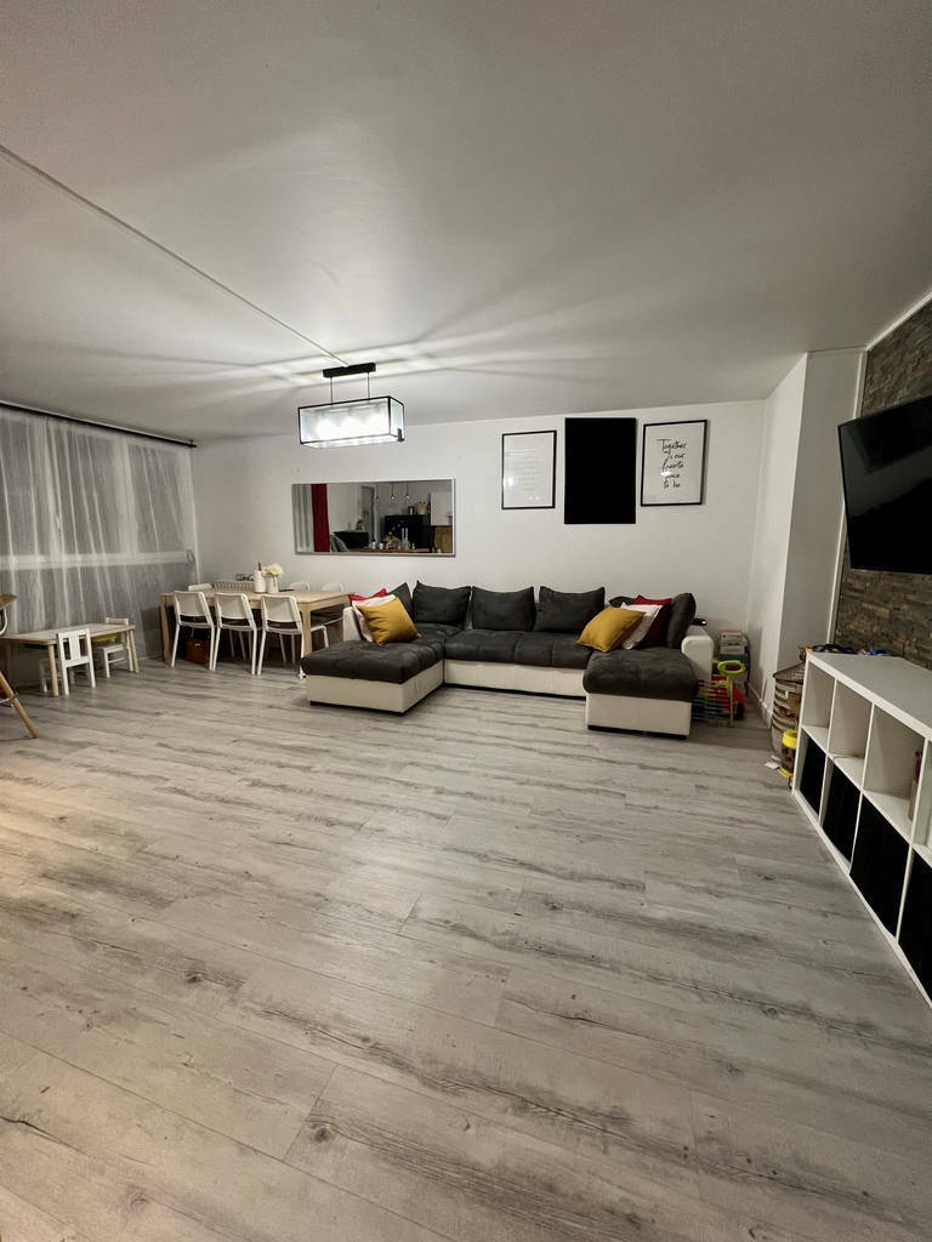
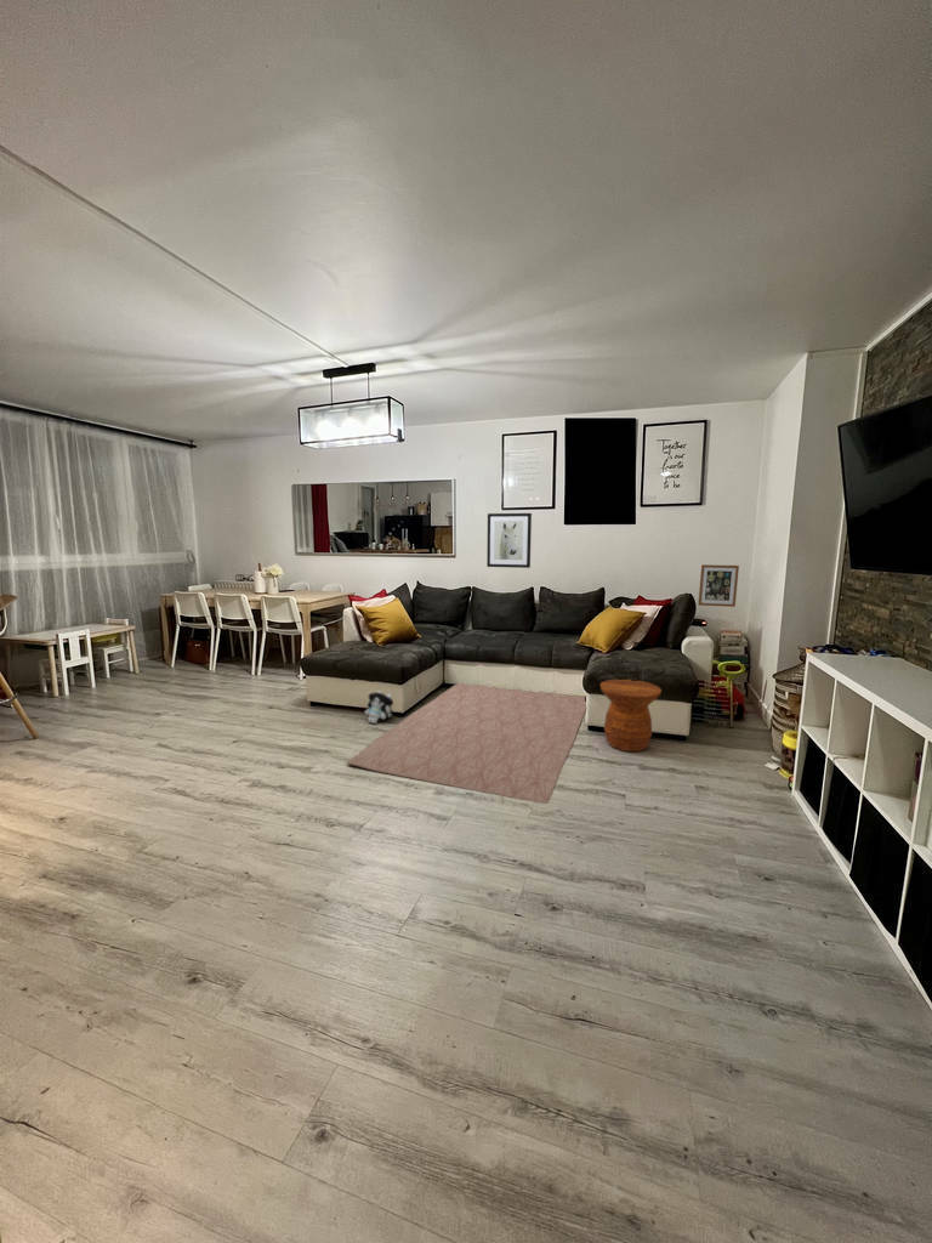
+ wall art (717, 585)
+ plush toy (380, 706)
+ rug (489, 723)
+ side table (627, 715)
+ wall art (508, 540)
